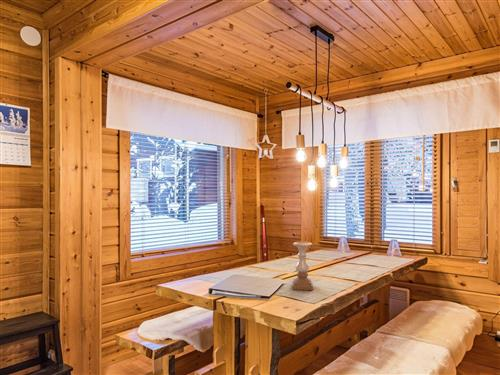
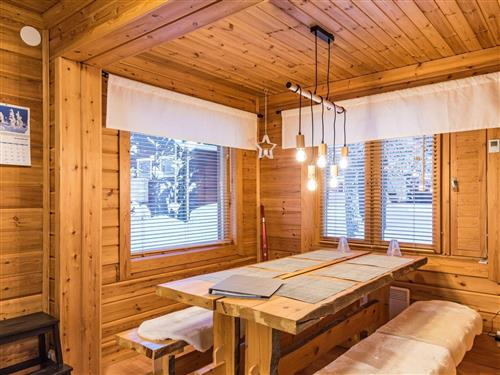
- candle holder (302, 265)
